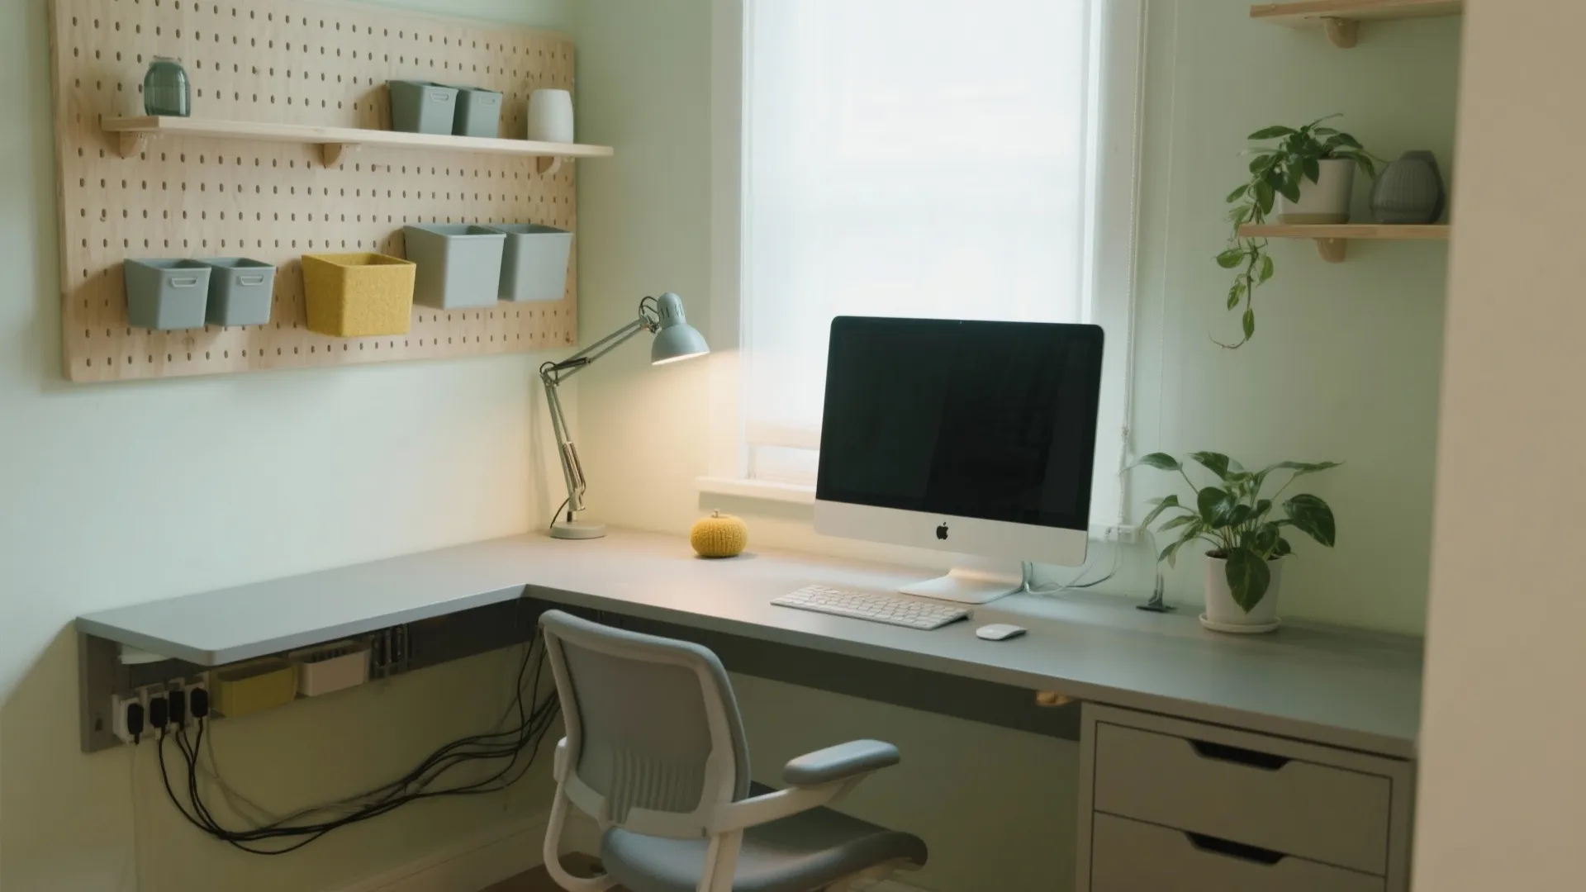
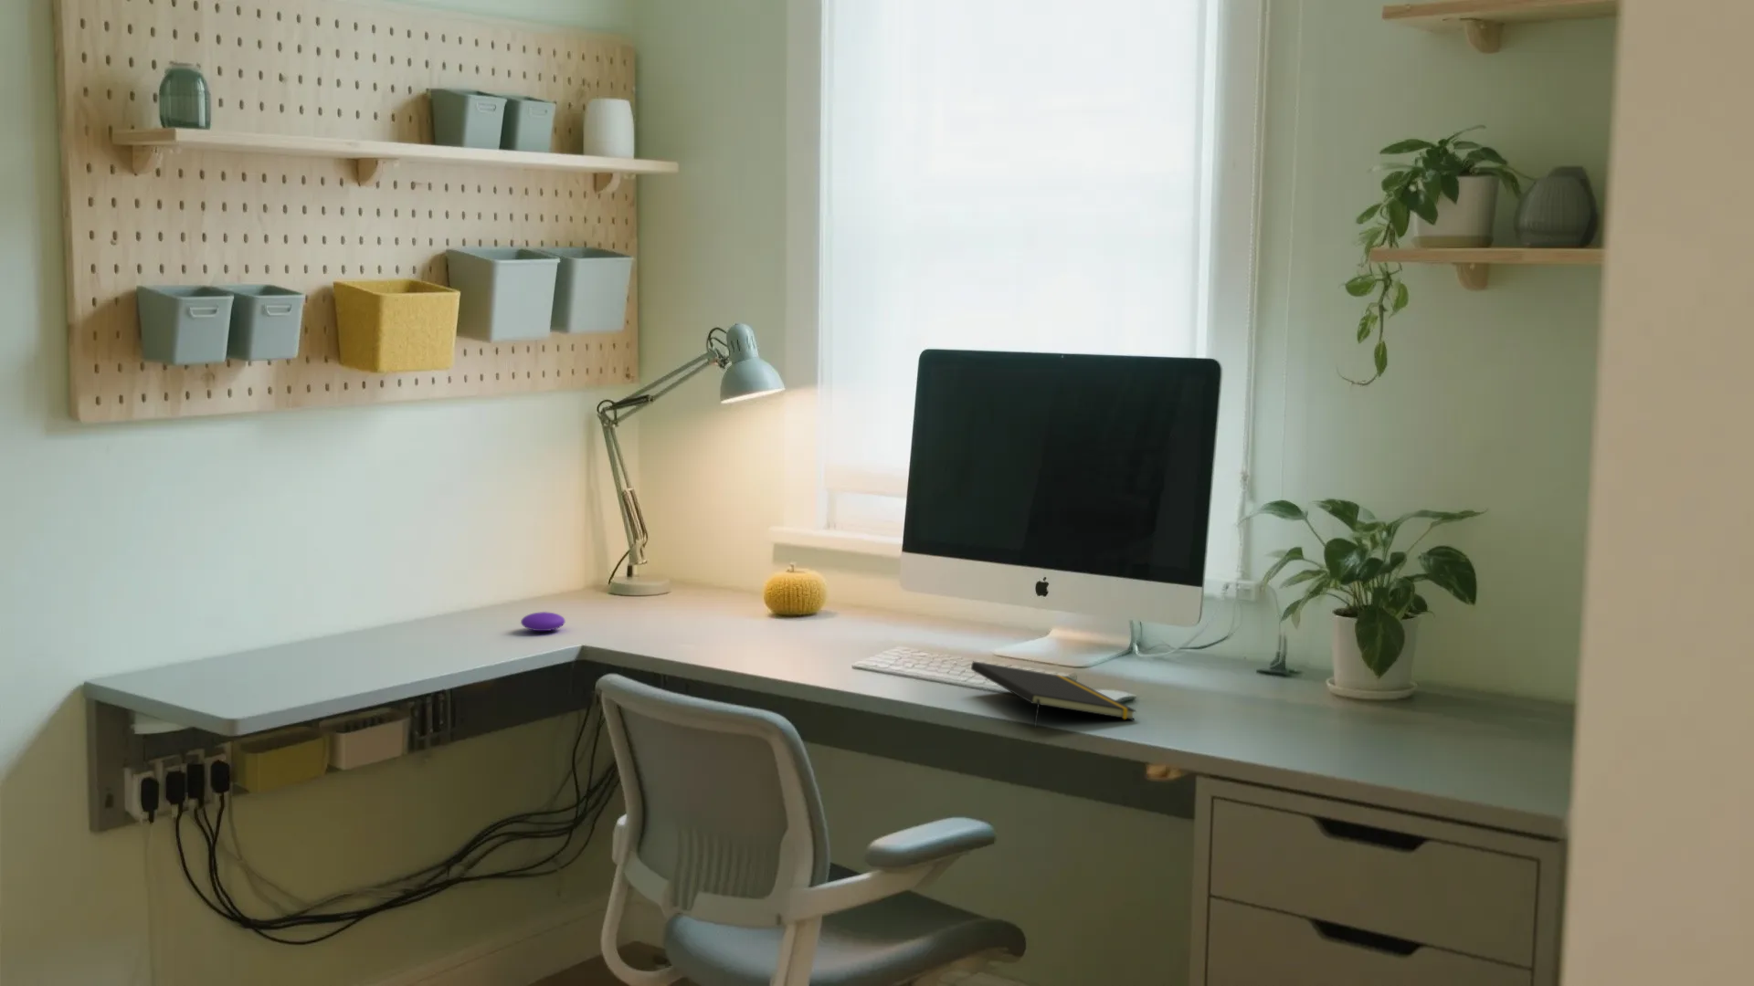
+ stress ball (542, 621)
+ notepad (1050, 690)
